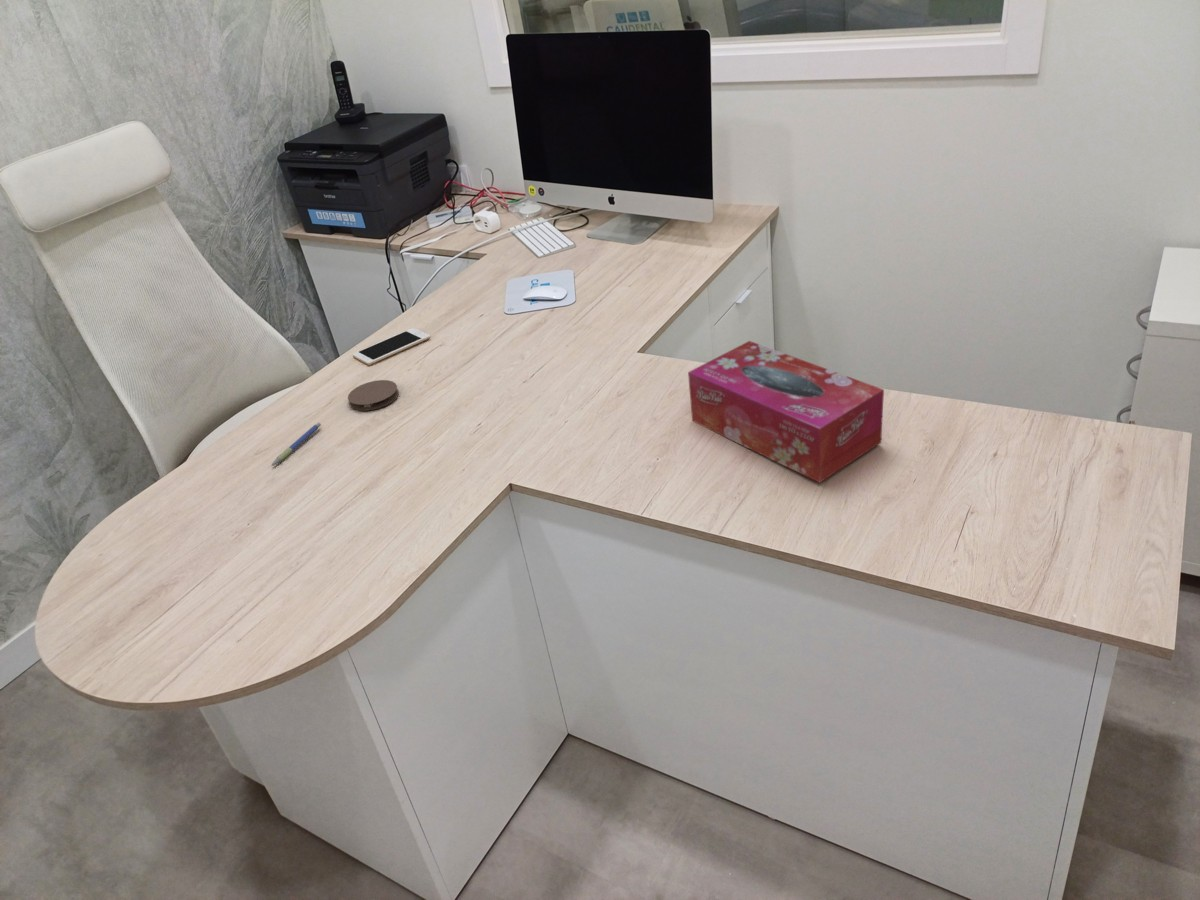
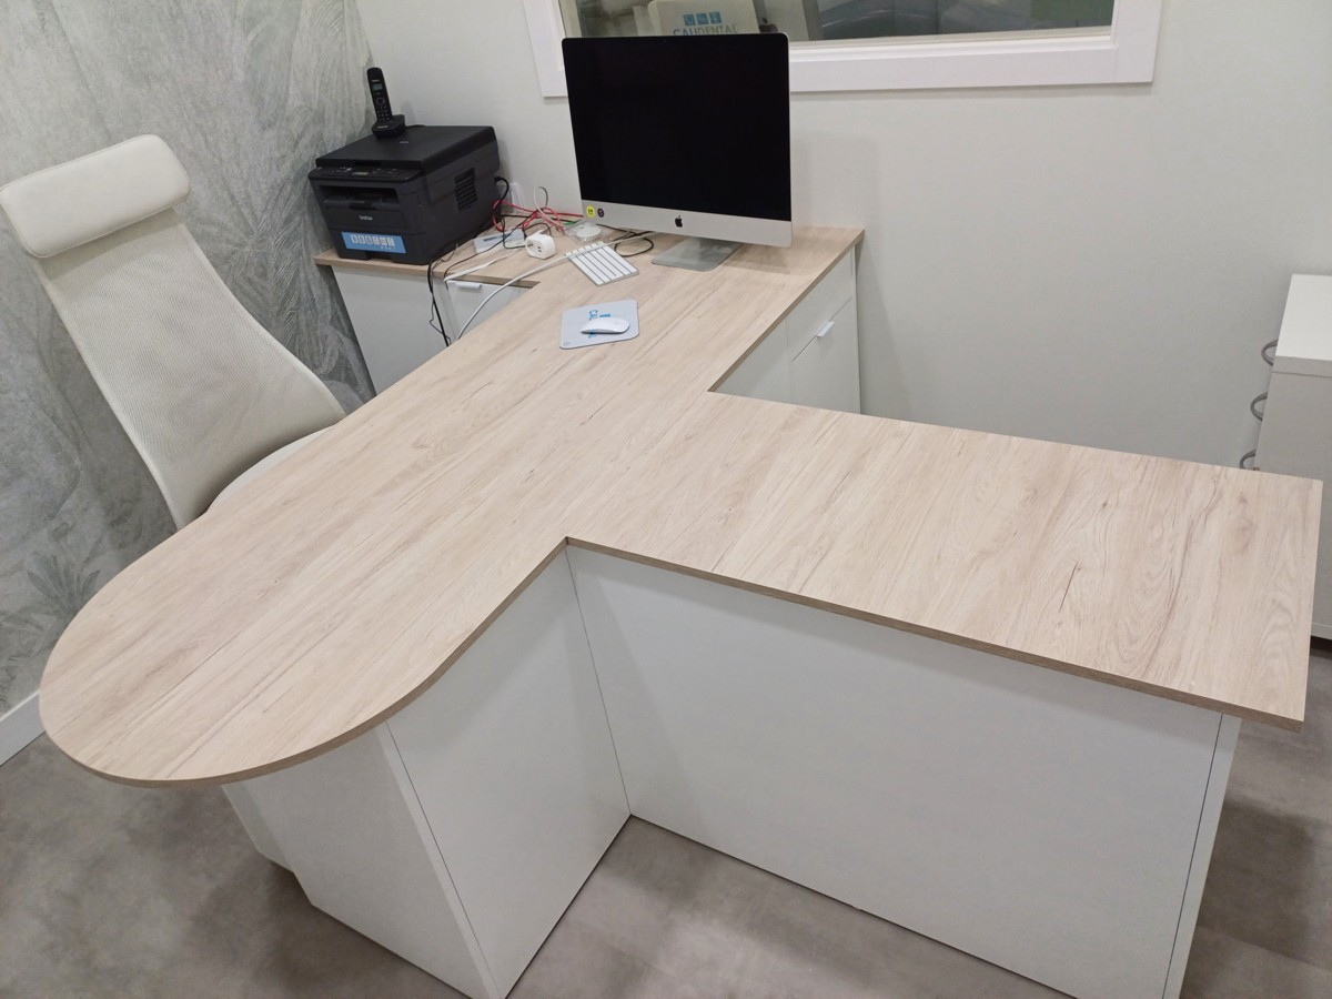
- cell phone (391, 345)
- coaster (373, 394)
- tissue box (781, 406)
- pen (296, 444)
